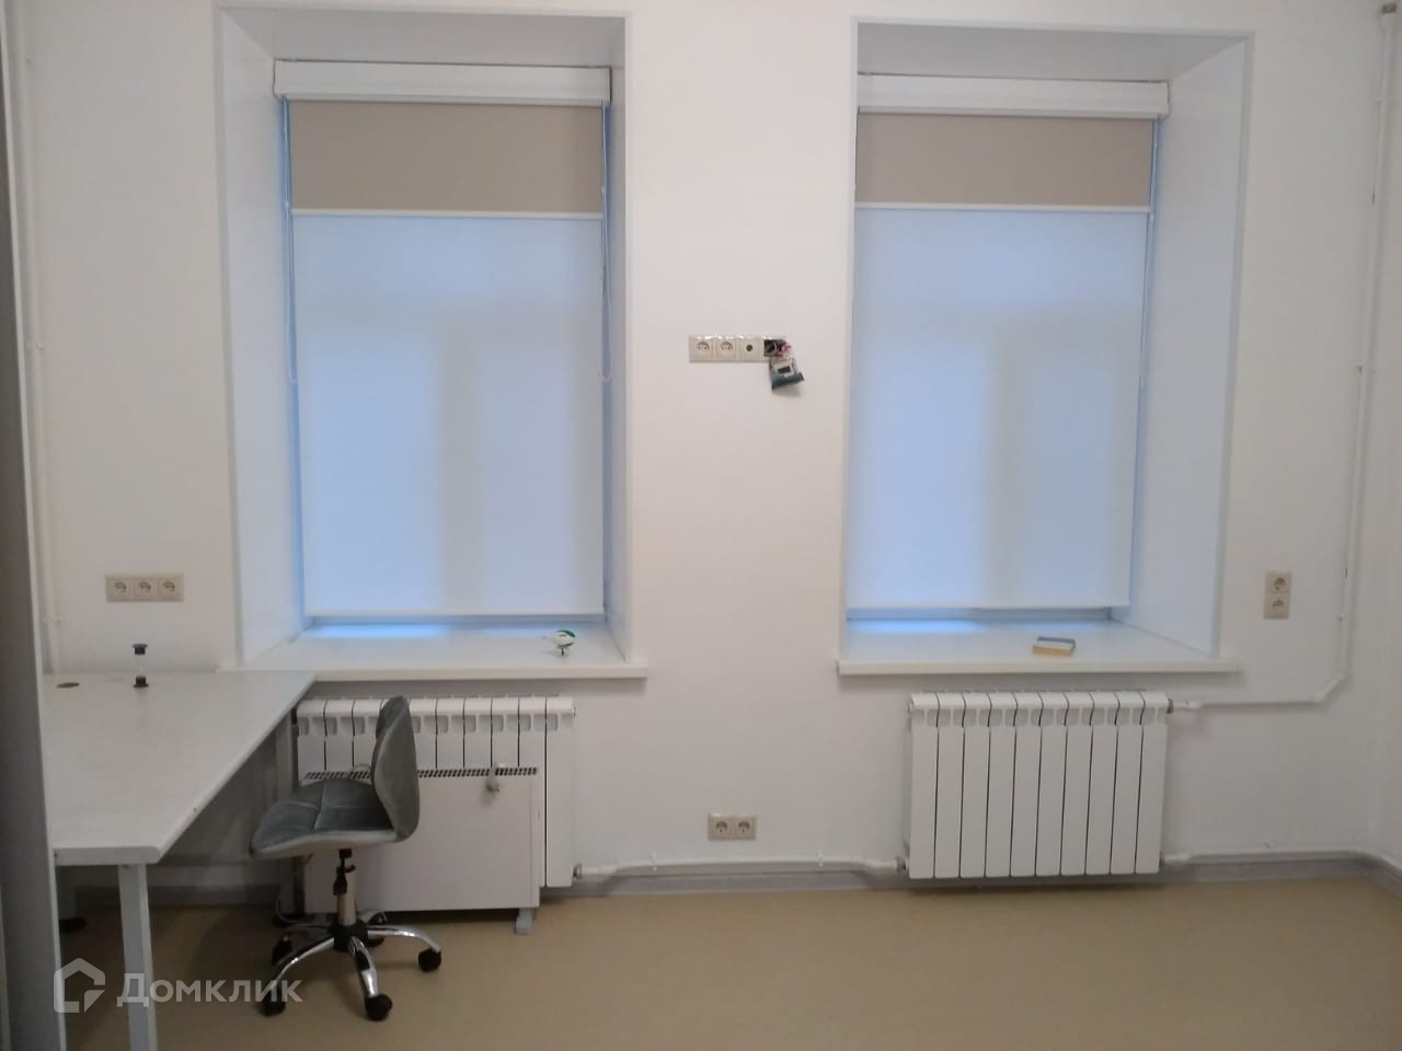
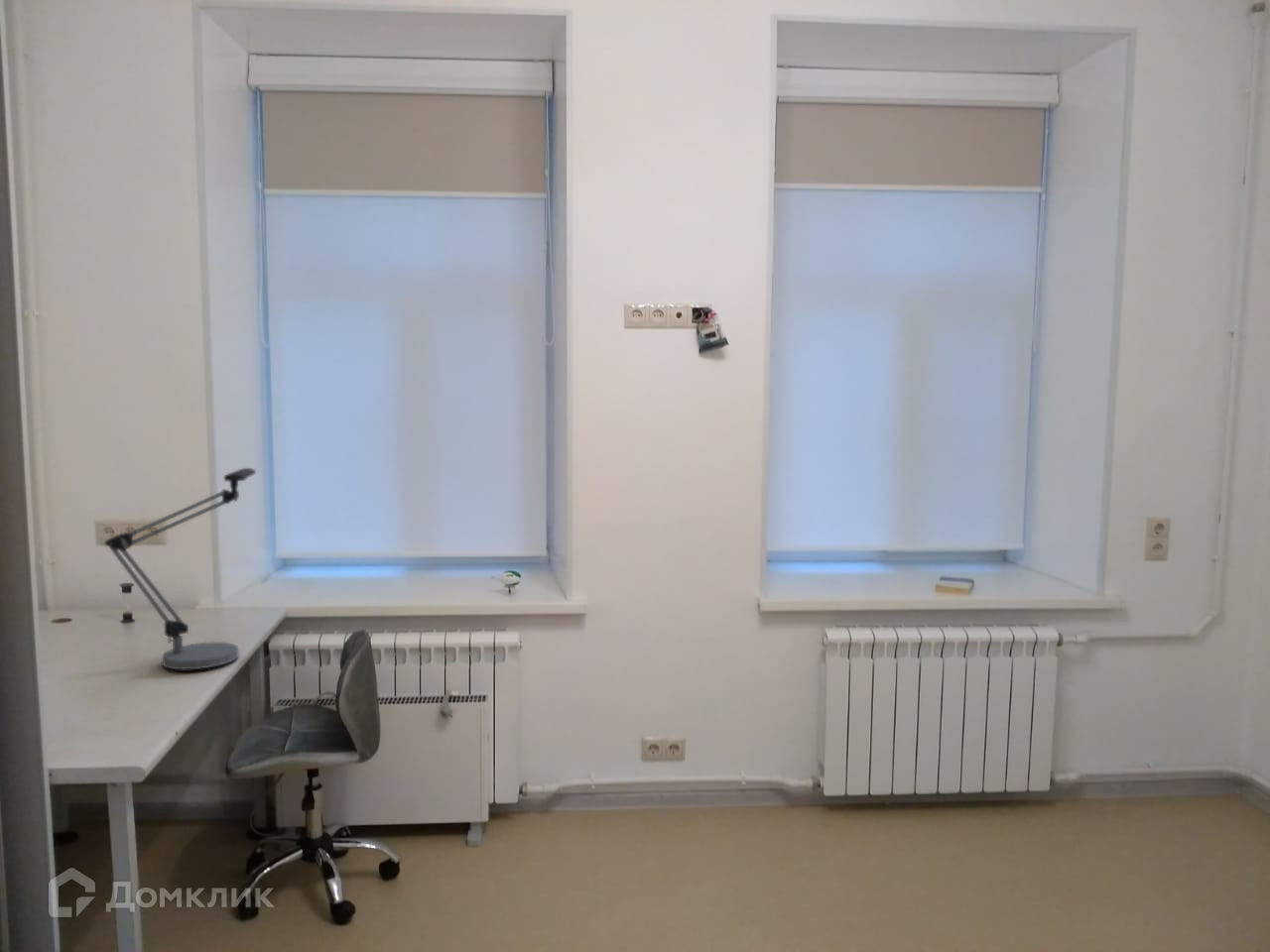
+ desk lamp (173, 527)
